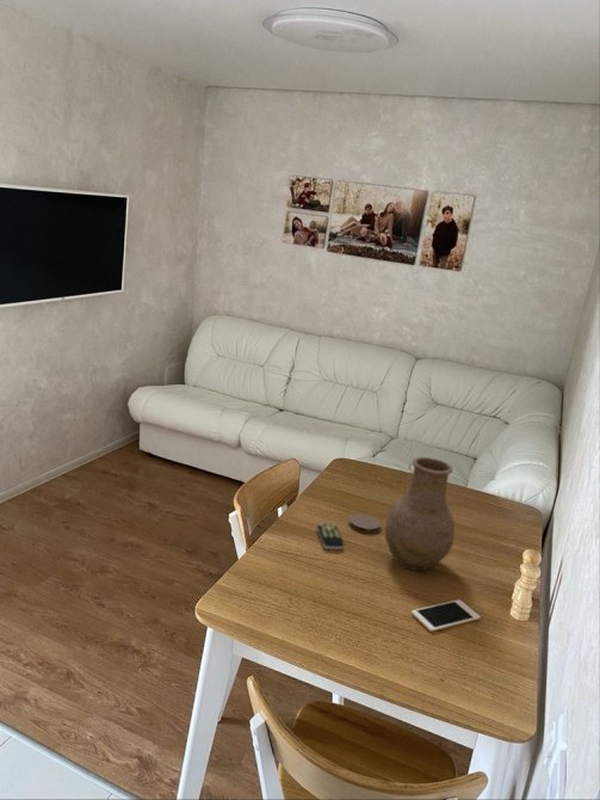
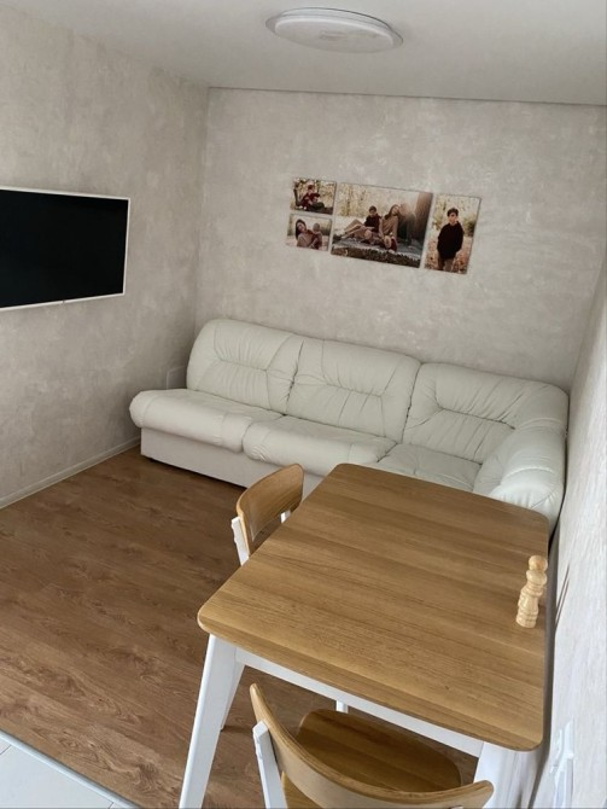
- cell phone (445, 615)
- vase (422, 513)
- coaster (364, 523)
- remote control (329, 536)
